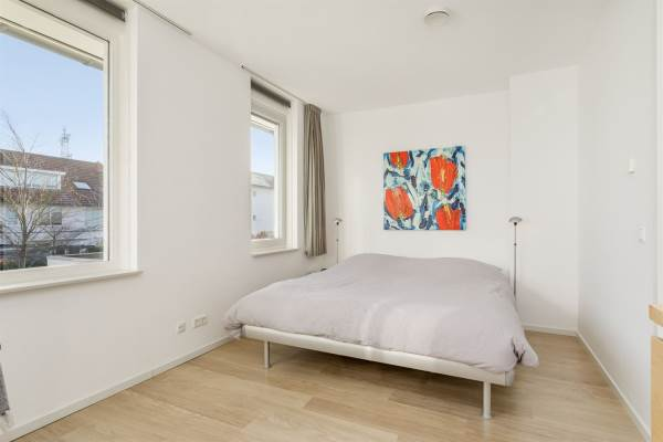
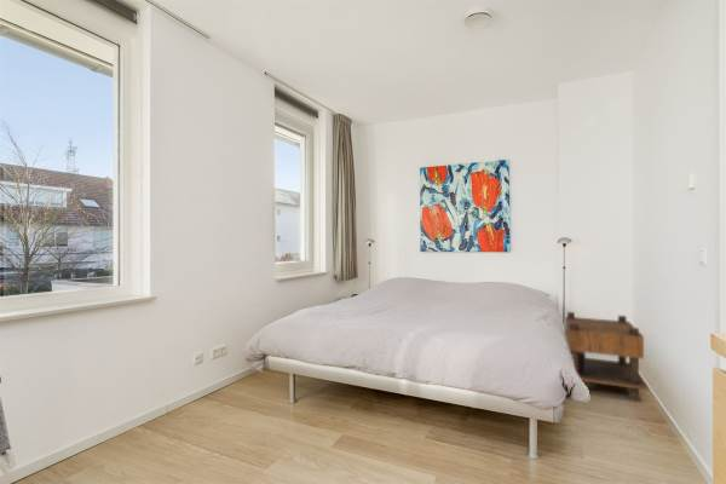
+ nightstand (600, 351)
